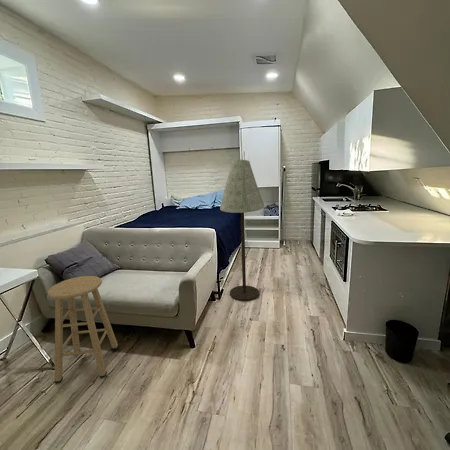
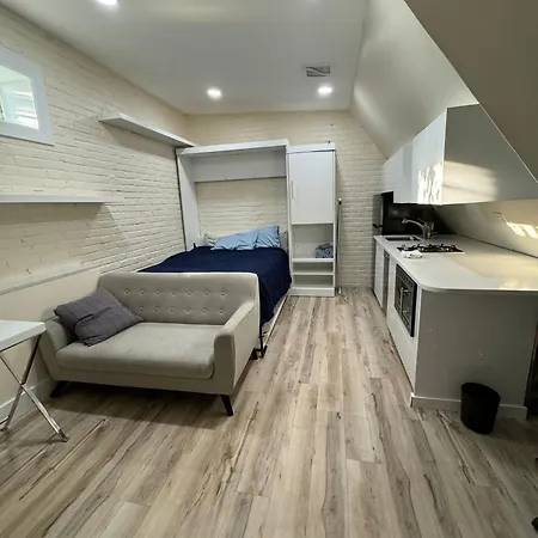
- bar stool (82, 324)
- floor lamp (242, 230)
